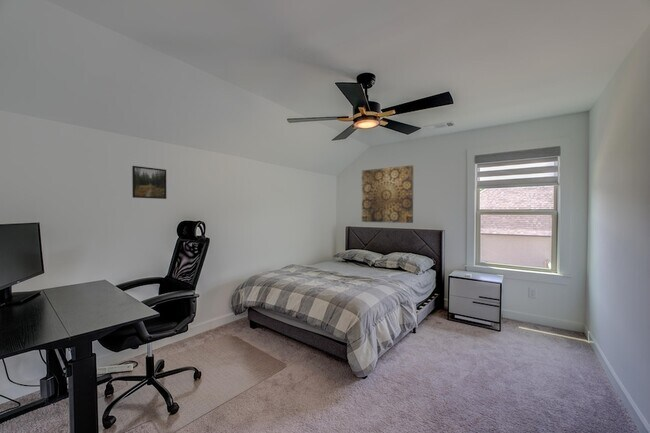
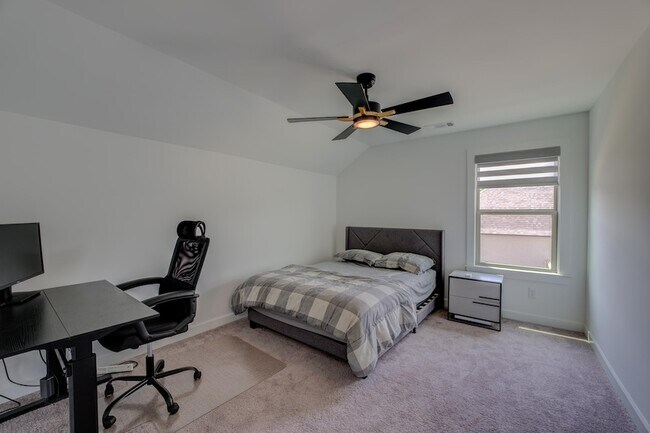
- wall art (386, 195)
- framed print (150, 183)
